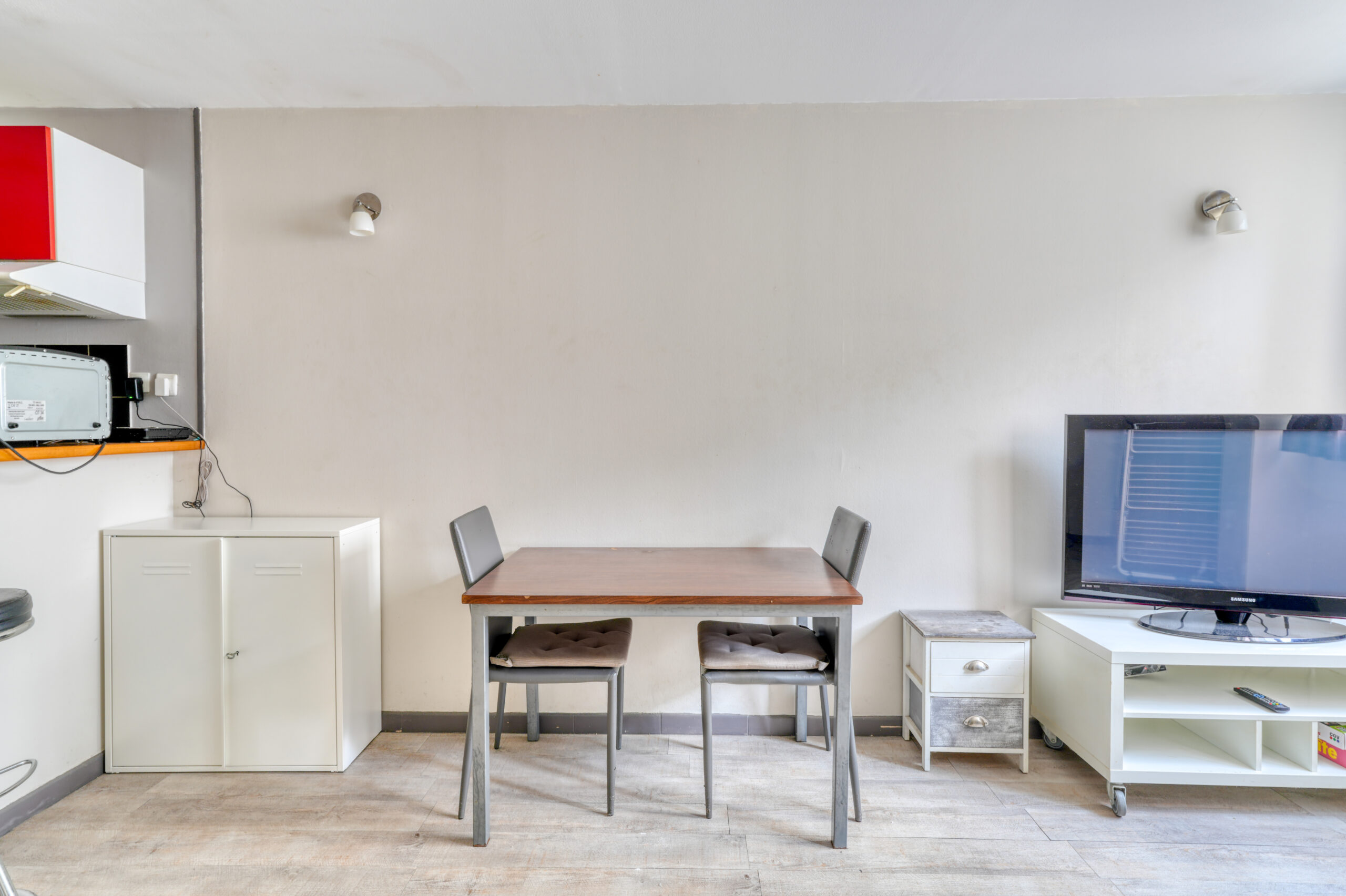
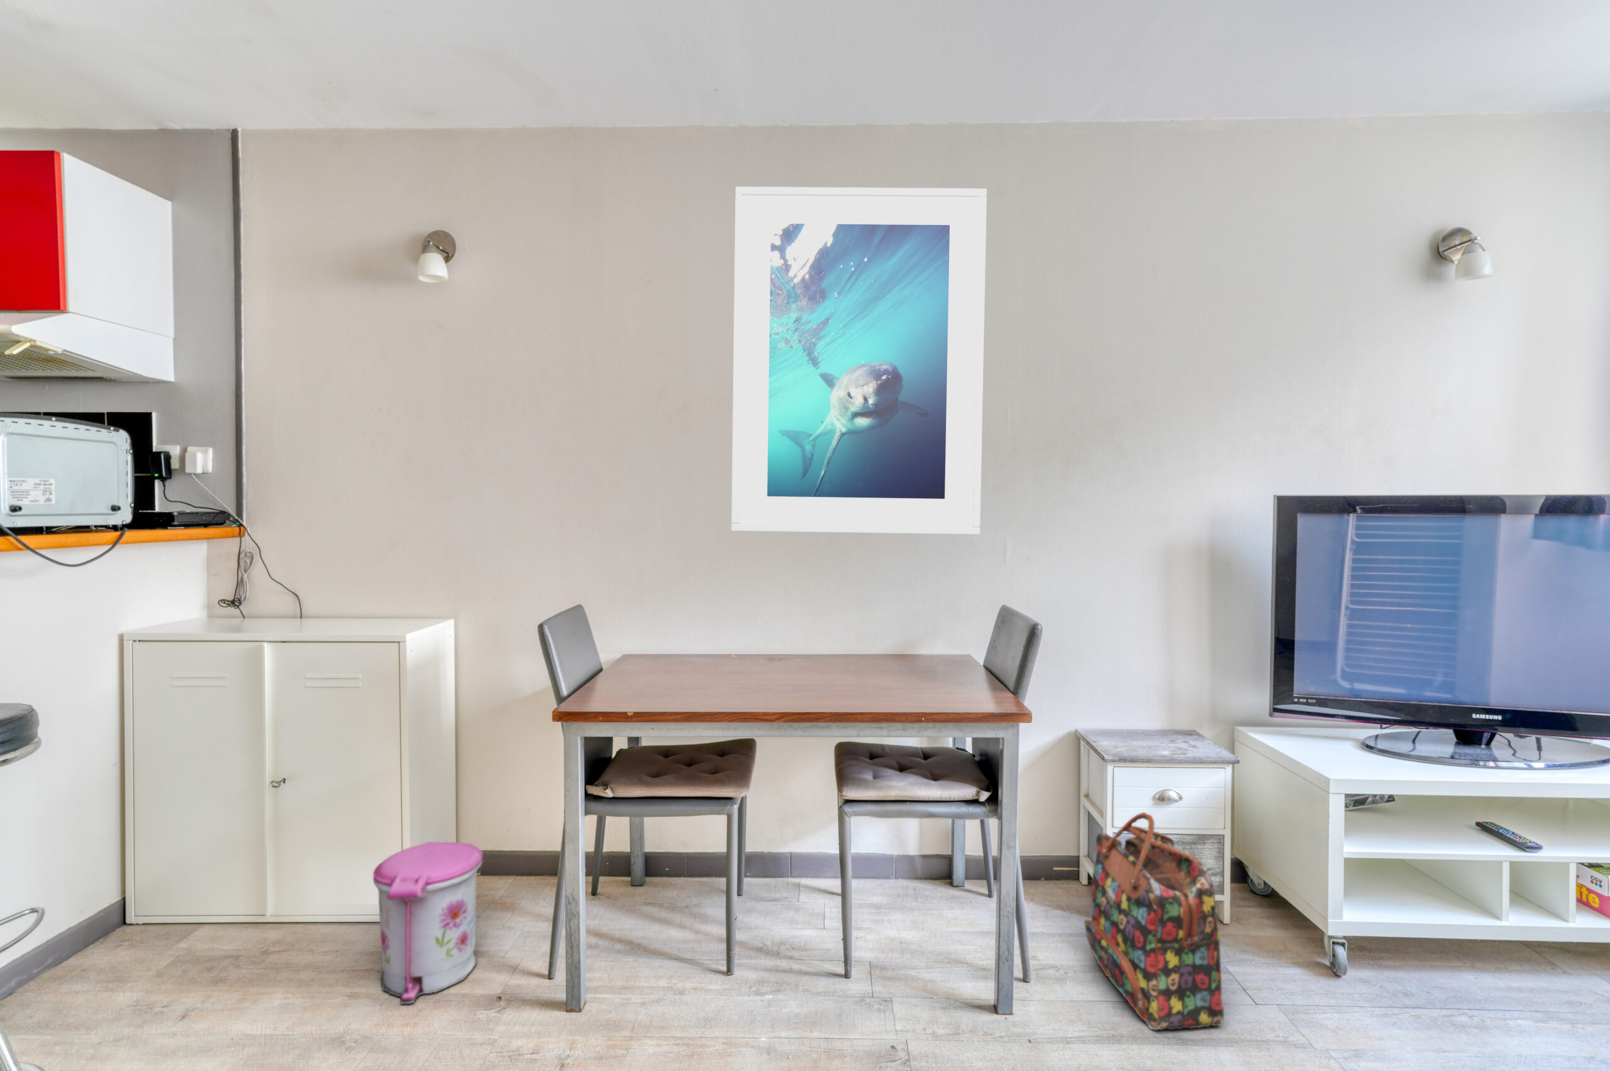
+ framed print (858, 361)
+ trash can (428, 913)
+ backpack (1152, 900)
